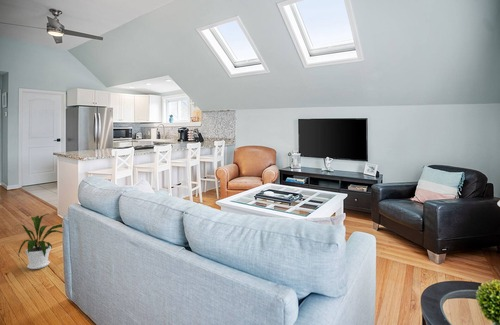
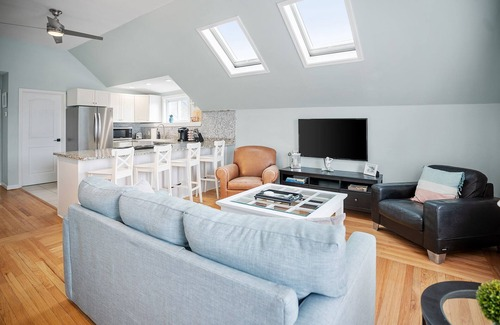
- house plant (39, 239)
